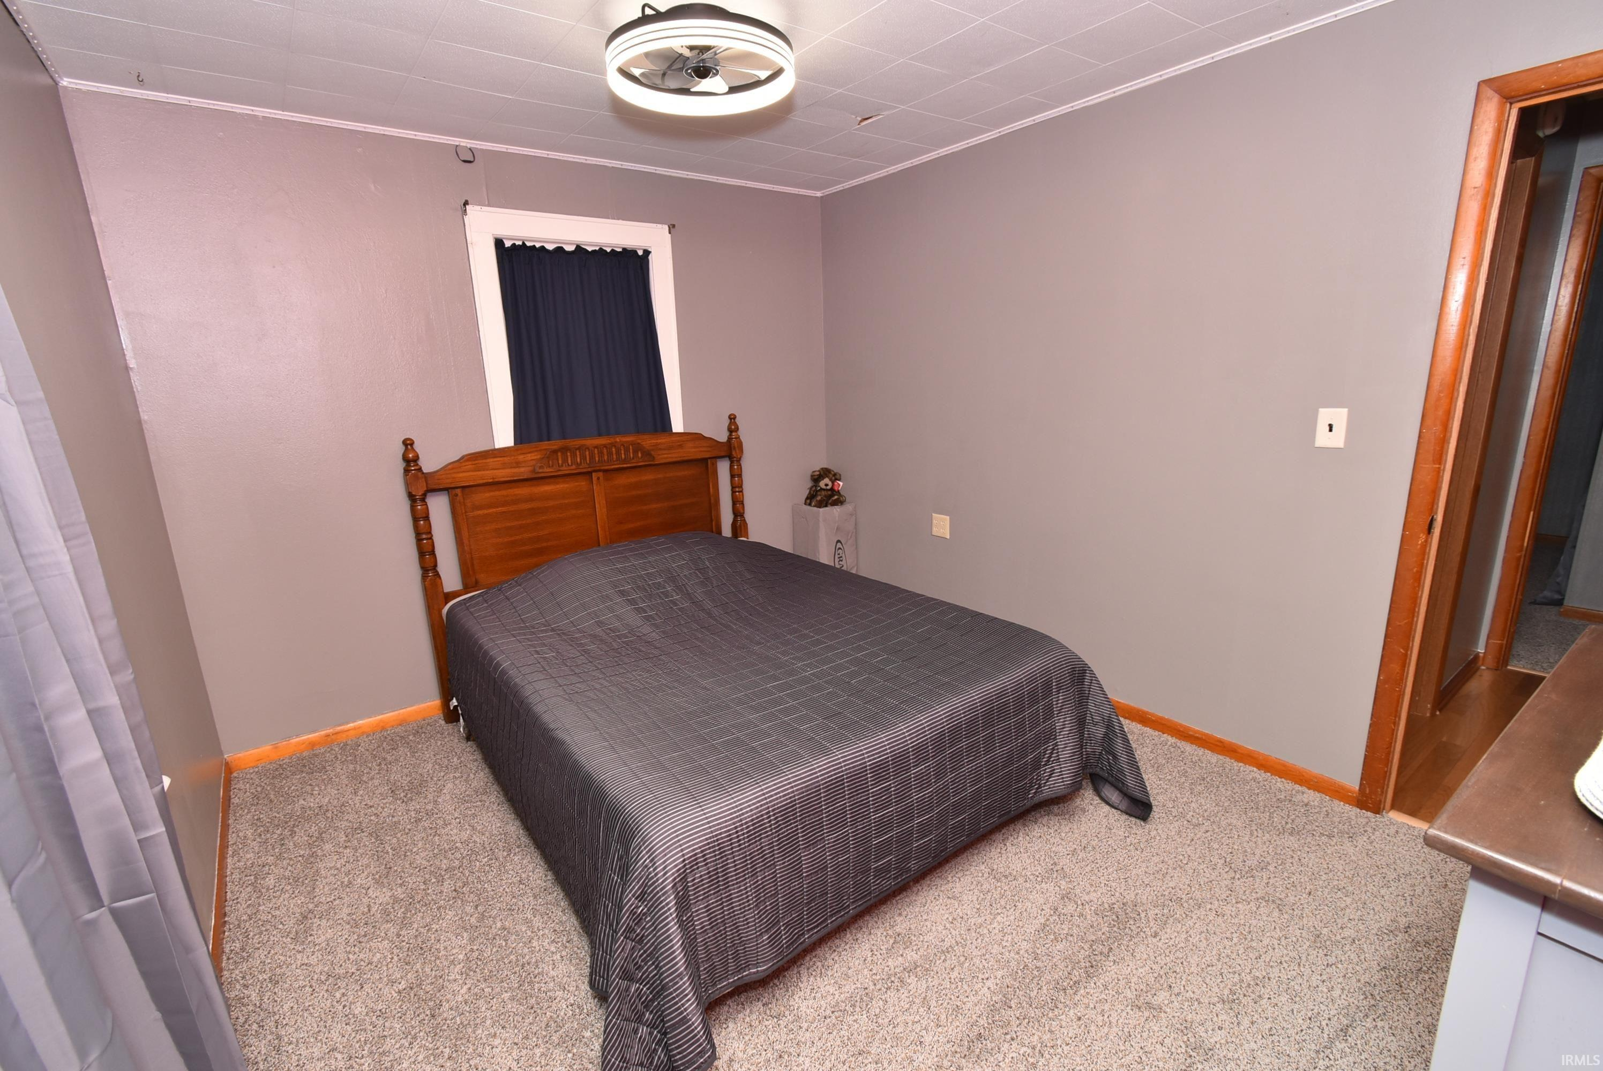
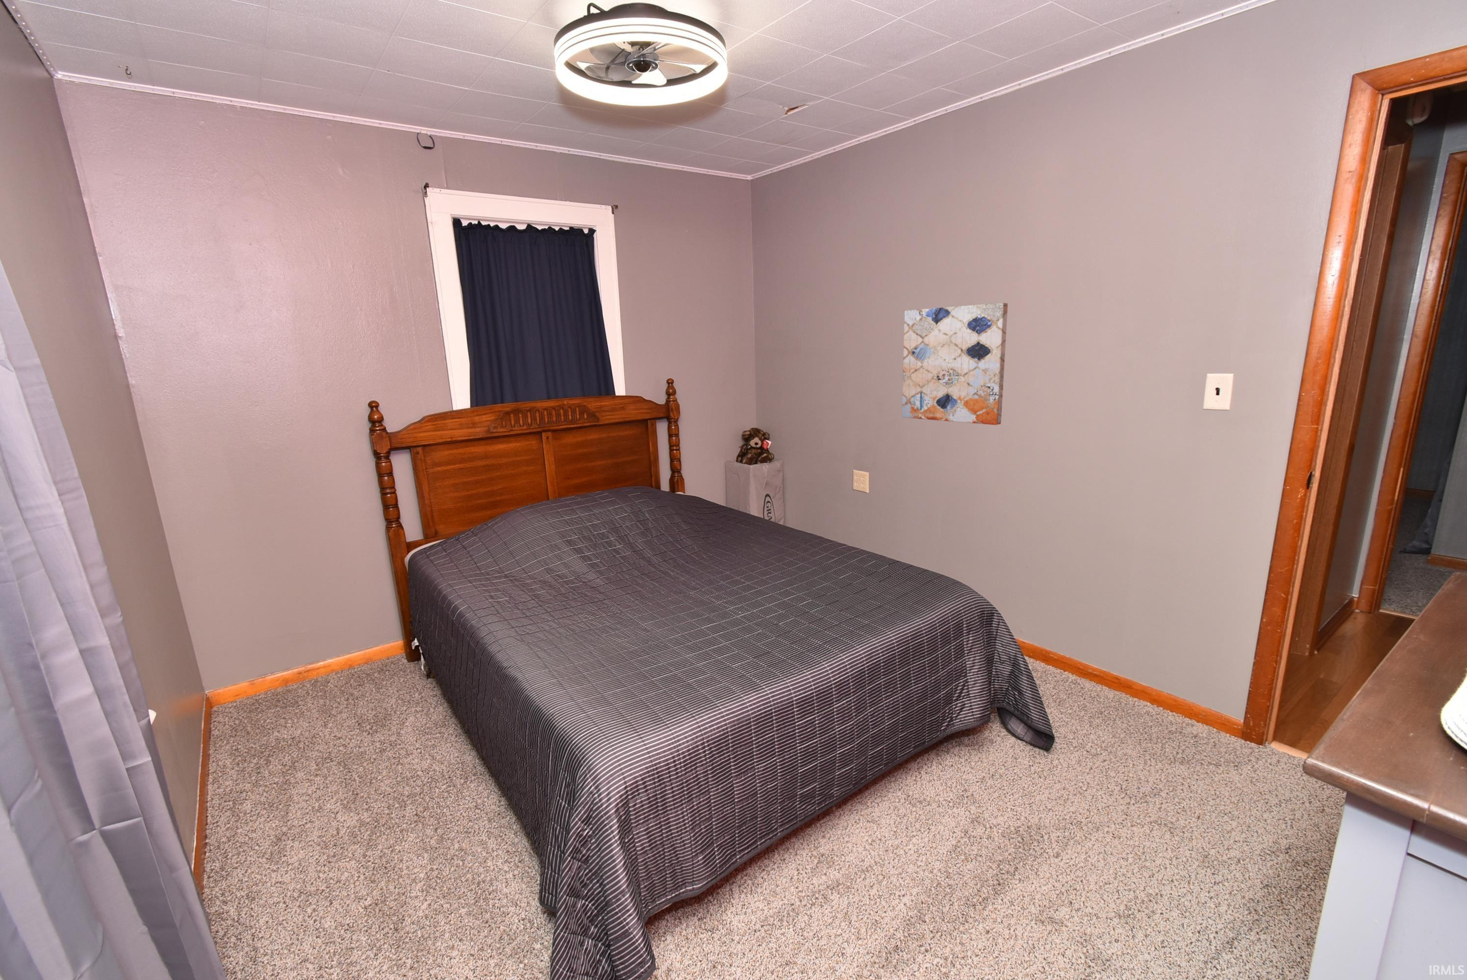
+ wall art (951, 364)
